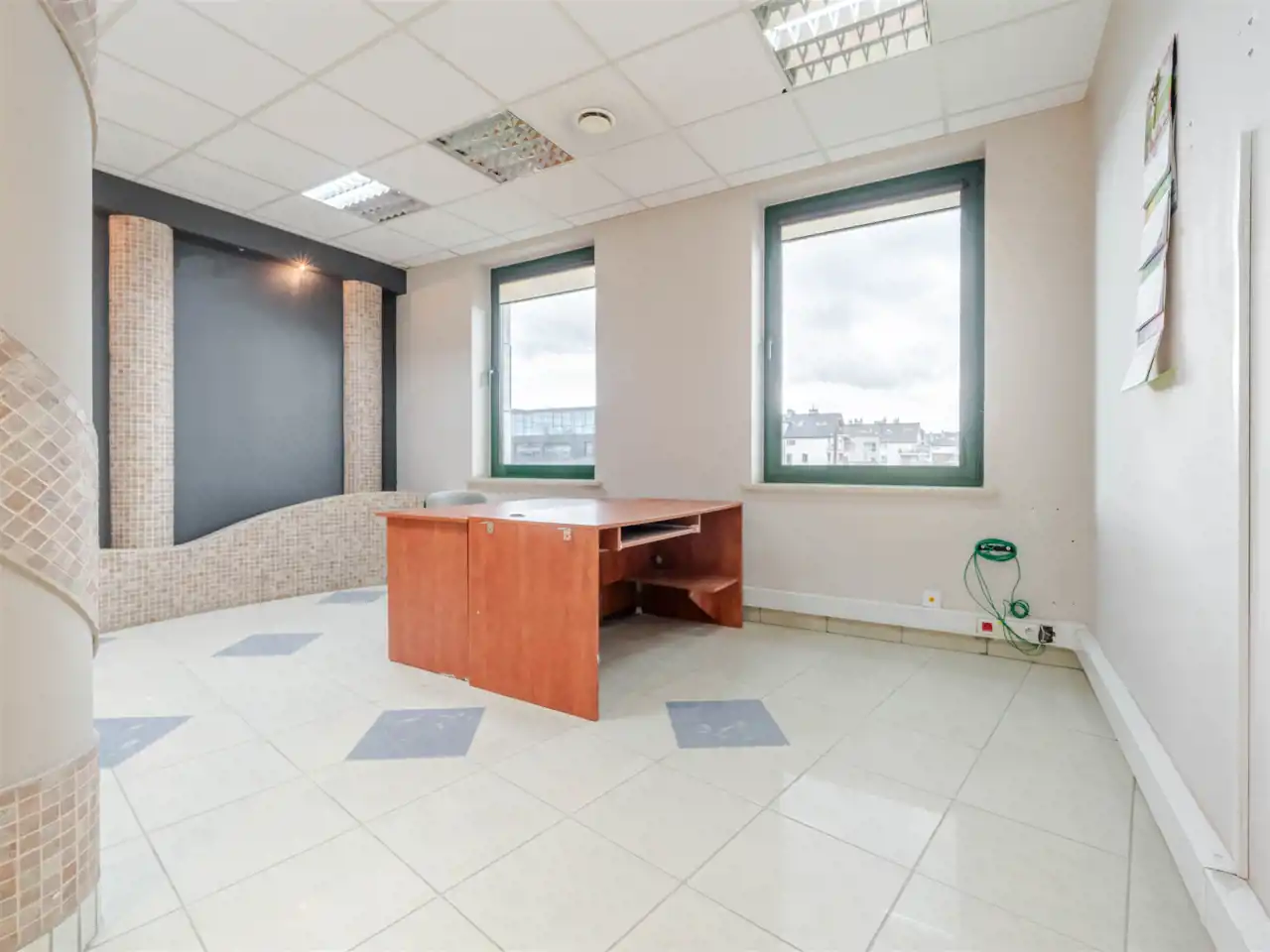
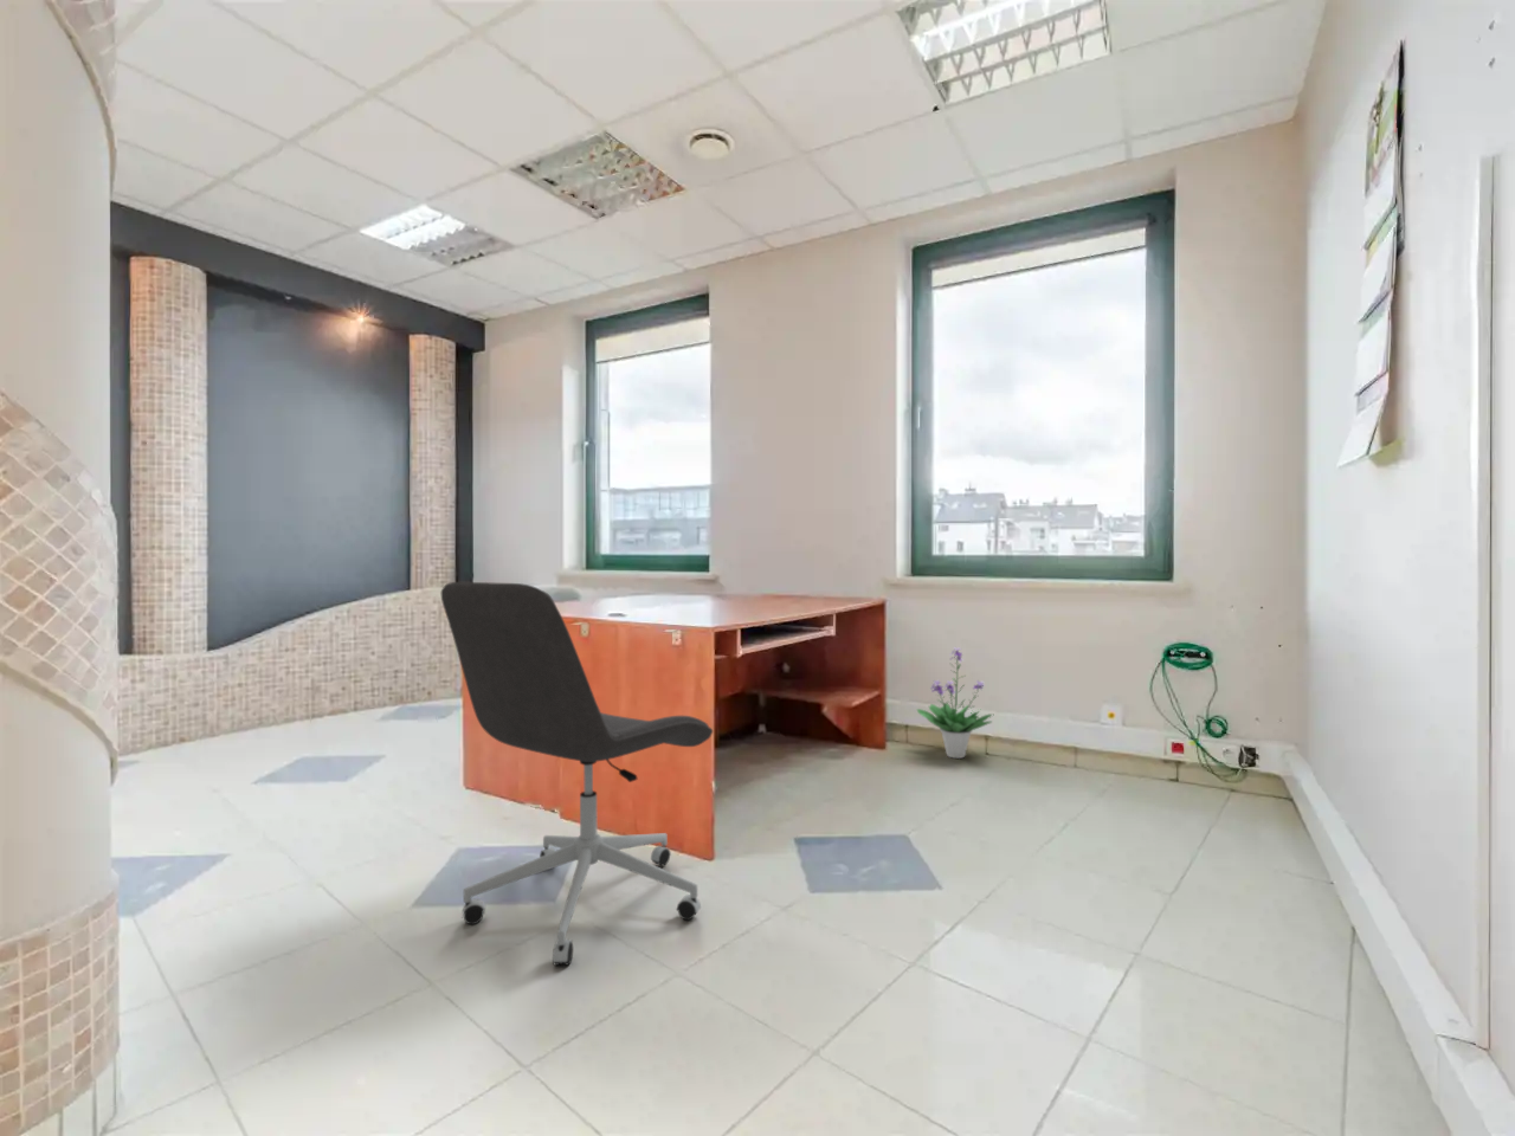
+ office chair (586, 741)
+ potted plant (956, 702)
